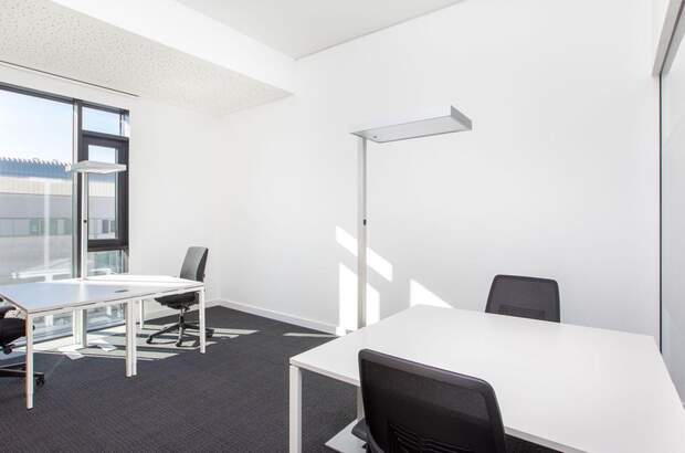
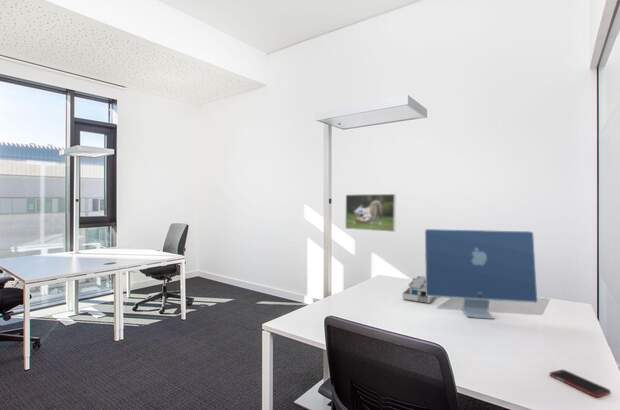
+ cell phone (578, 382)
+ desk organizer (423, 285)
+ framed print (369, 212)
+ computer monitor (477, 272)
